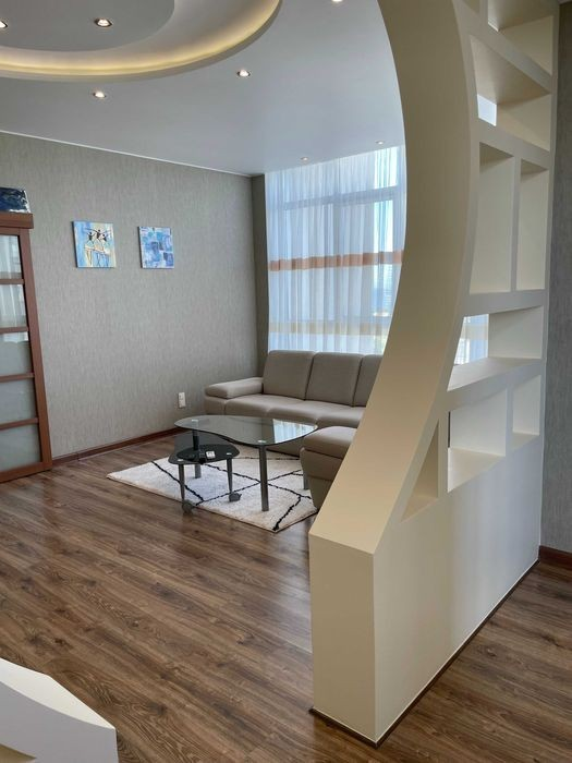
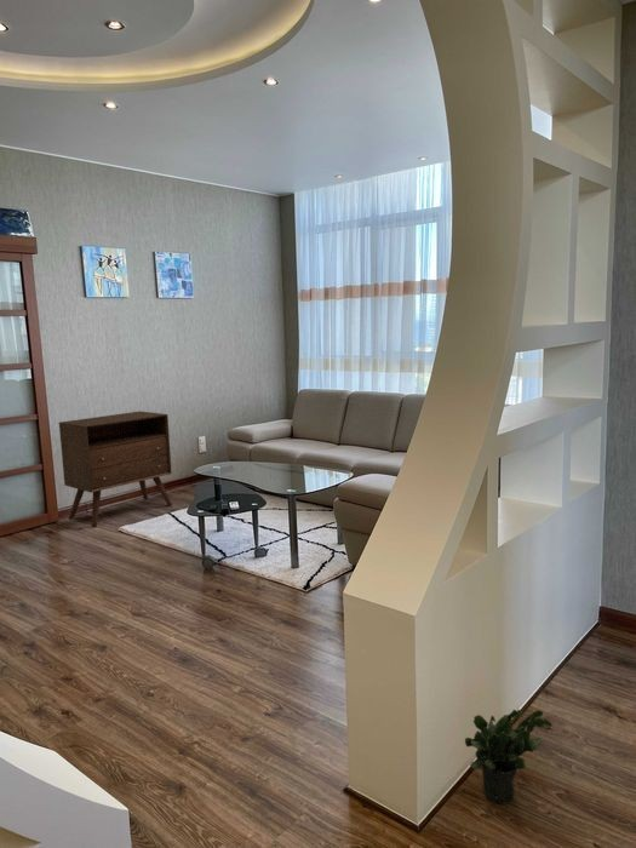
+ potted plant (515, 745)
+ cabinet (119, 465)
